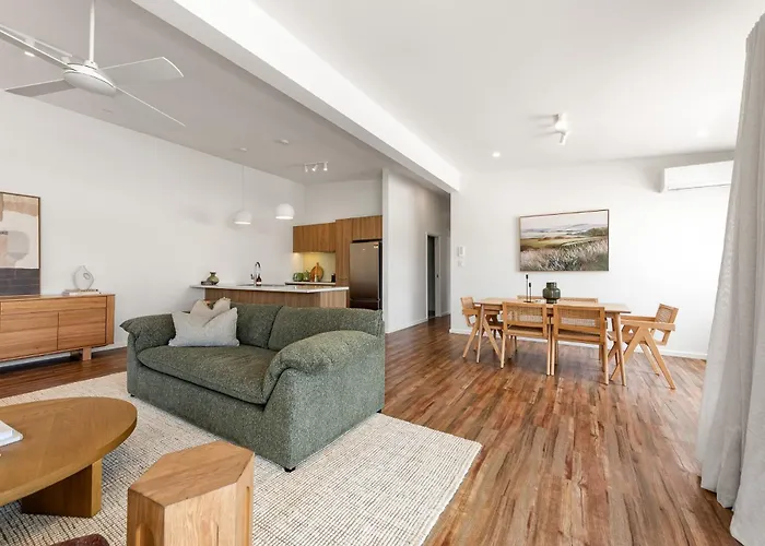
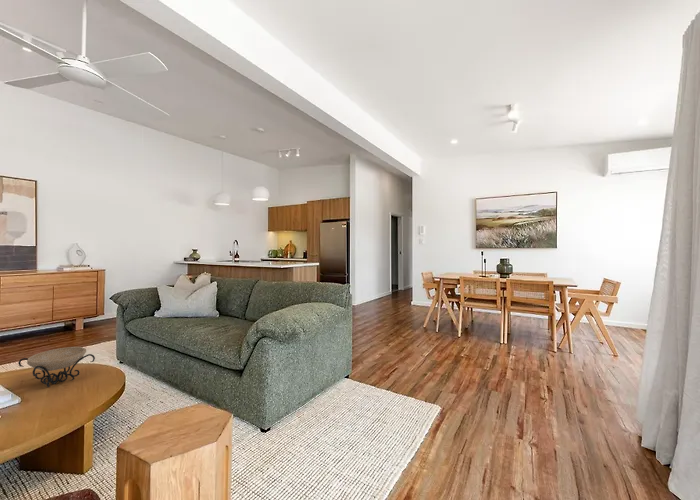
+ decorative bowl (57, 368)
